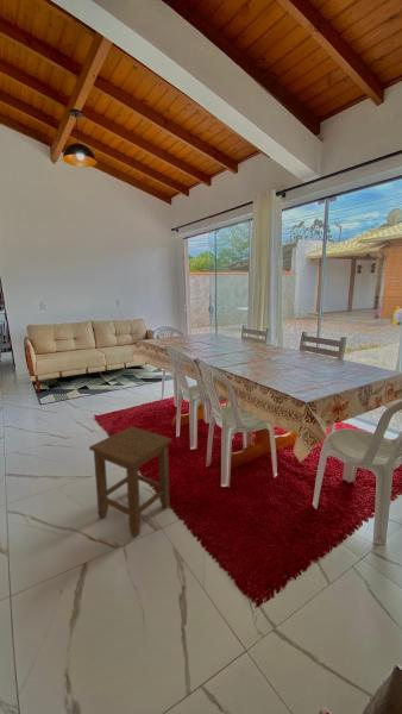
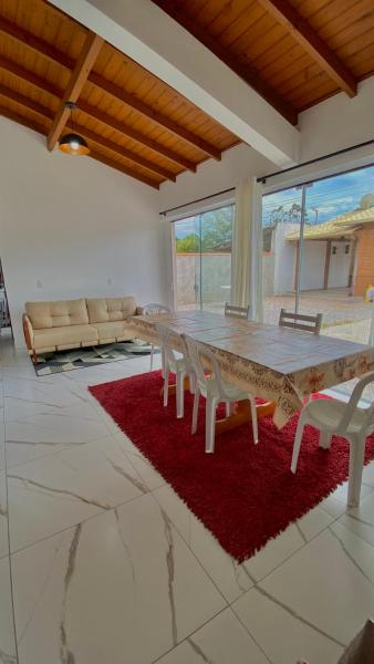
- stool (133, 477)
